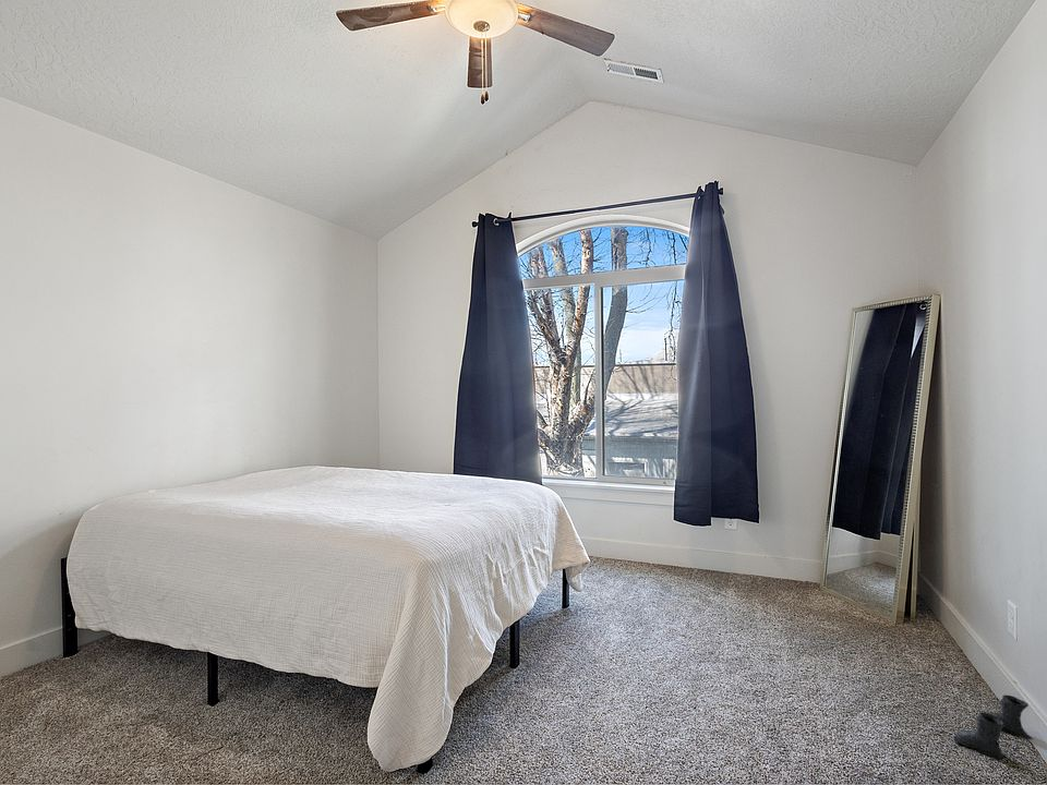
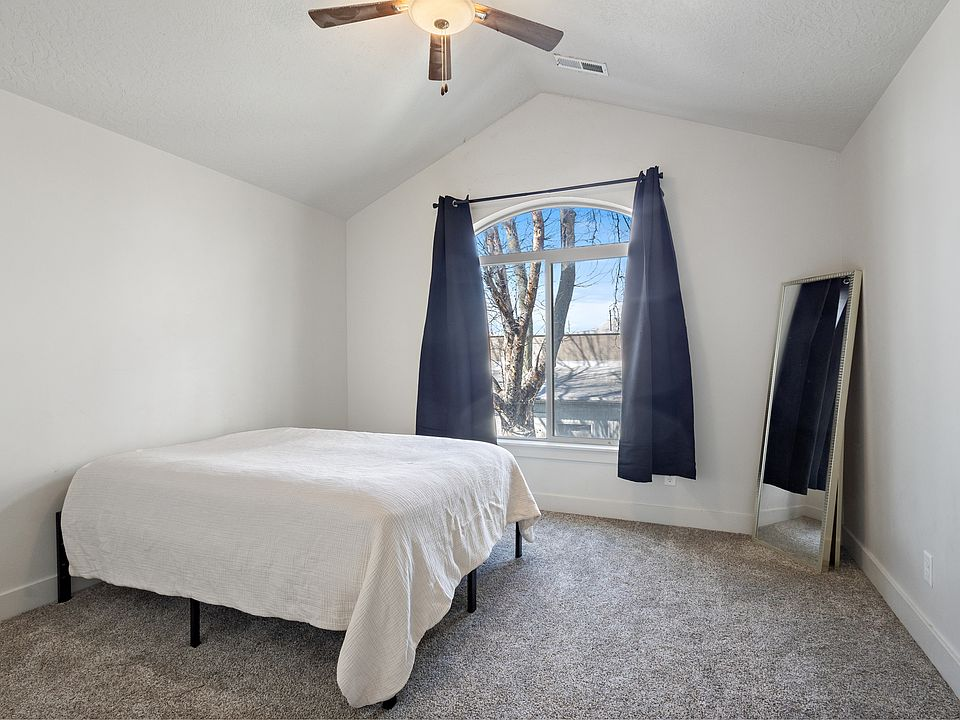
- boots (992, 721)
